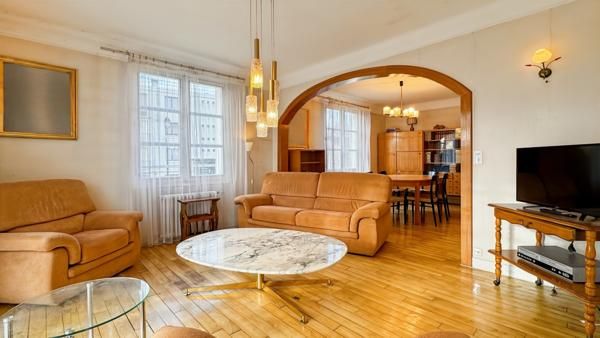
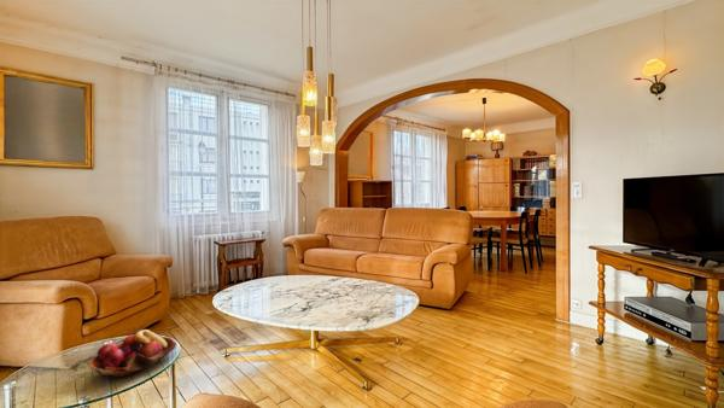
+ fruit basket (136, 349)
